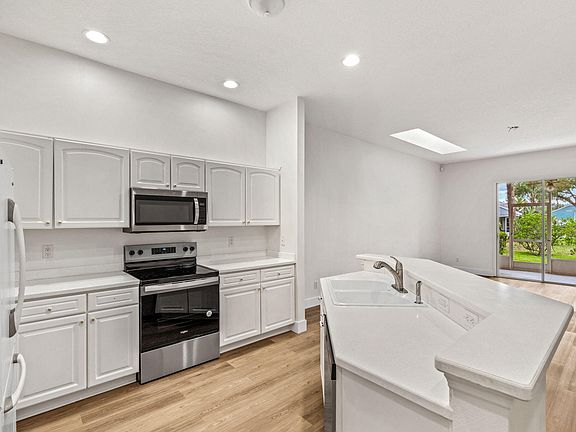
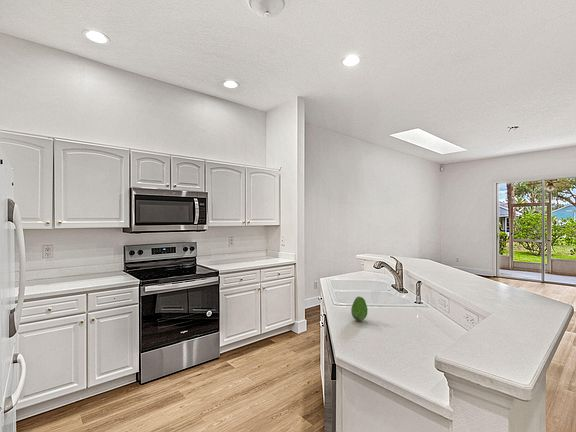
+ fruit (359, 308)
